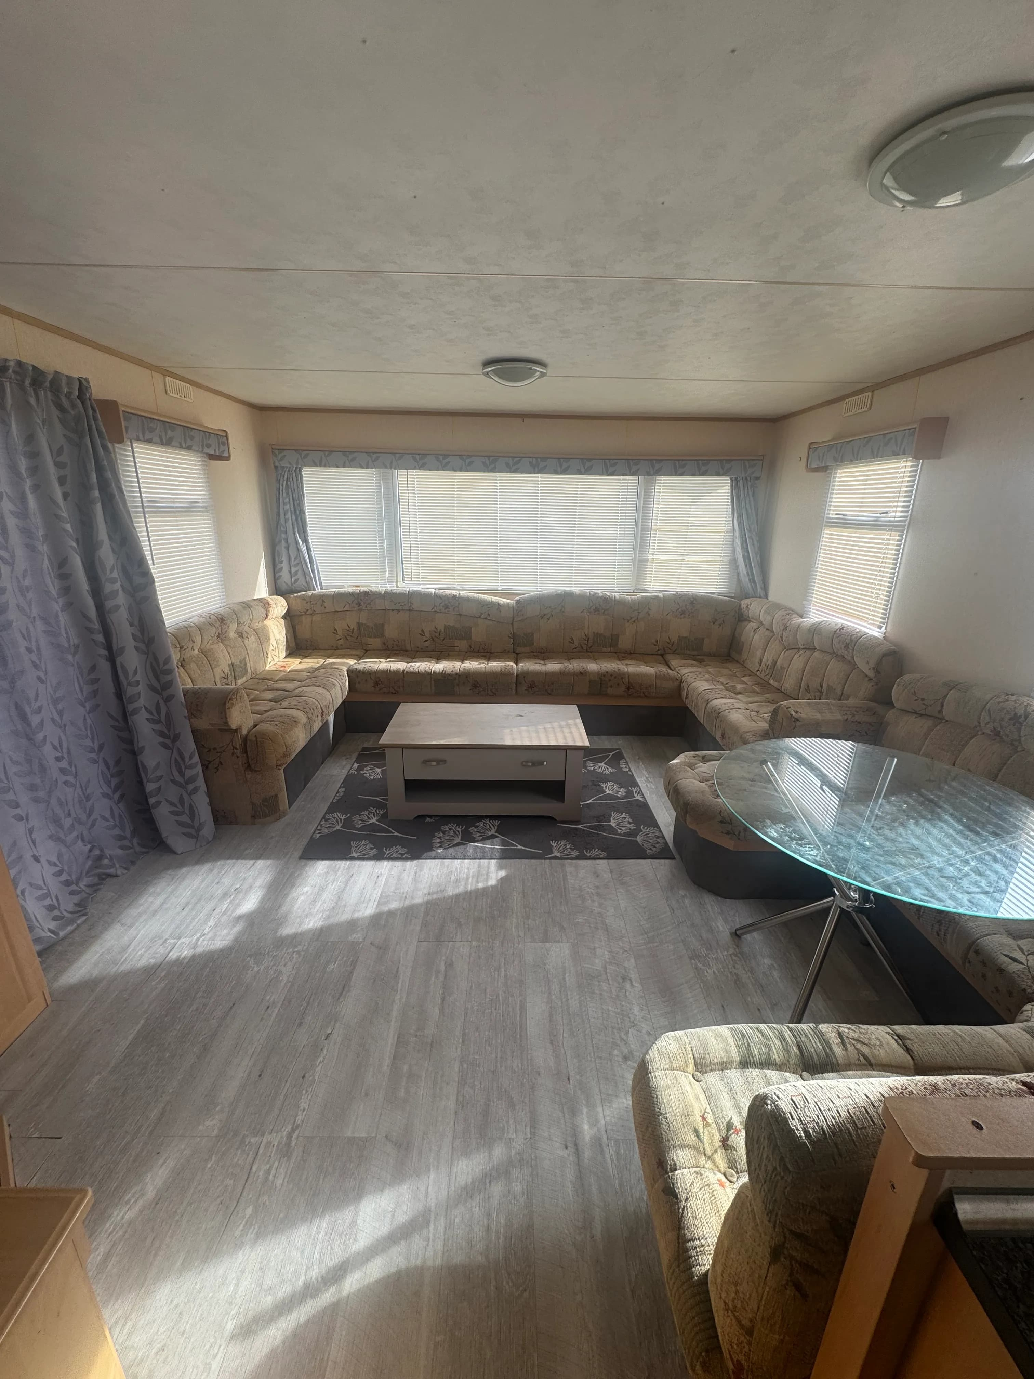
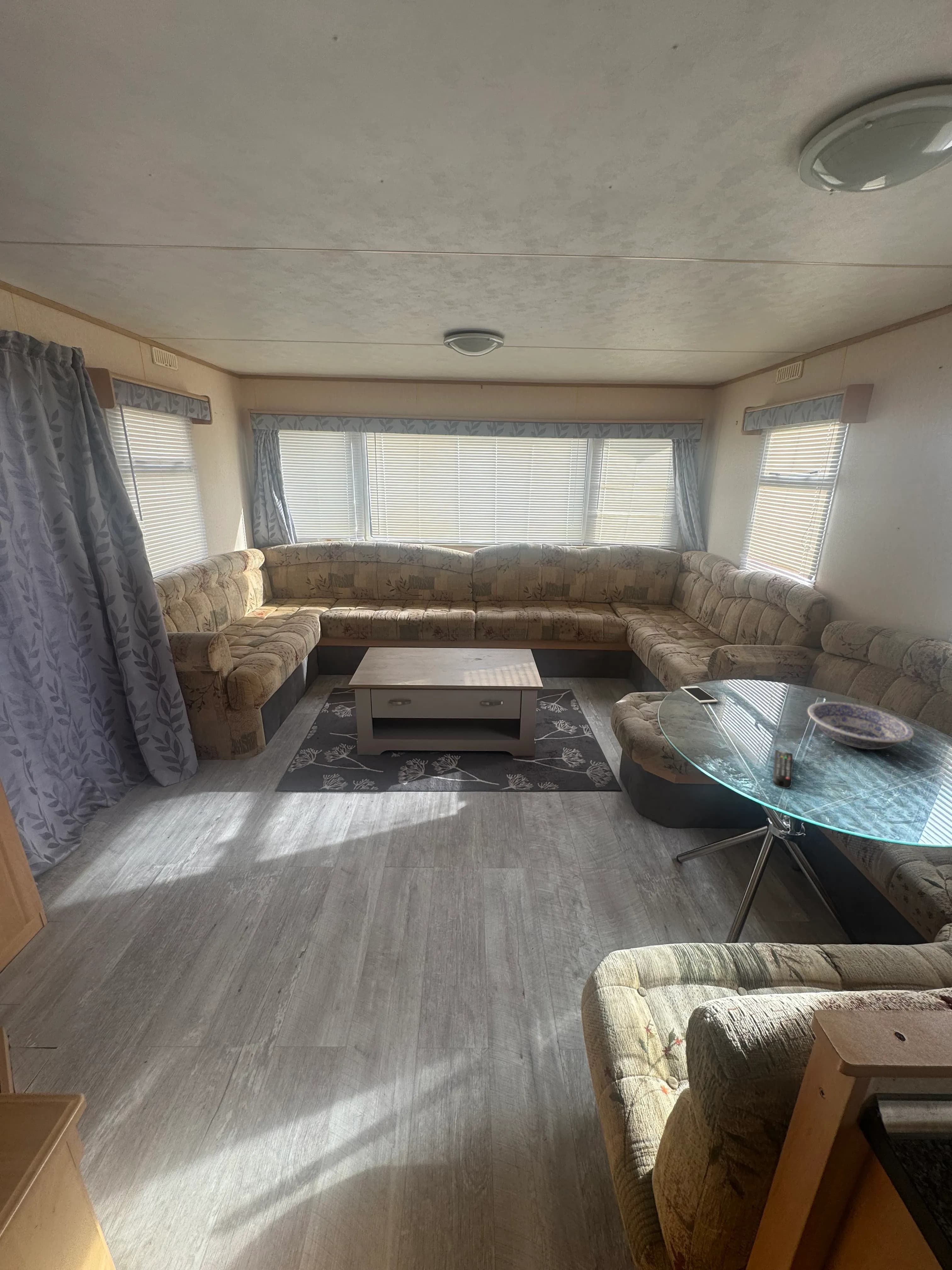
+ cell phone (699, 694)
+ remote control (783, 767)
+ bowl (856, 730)
